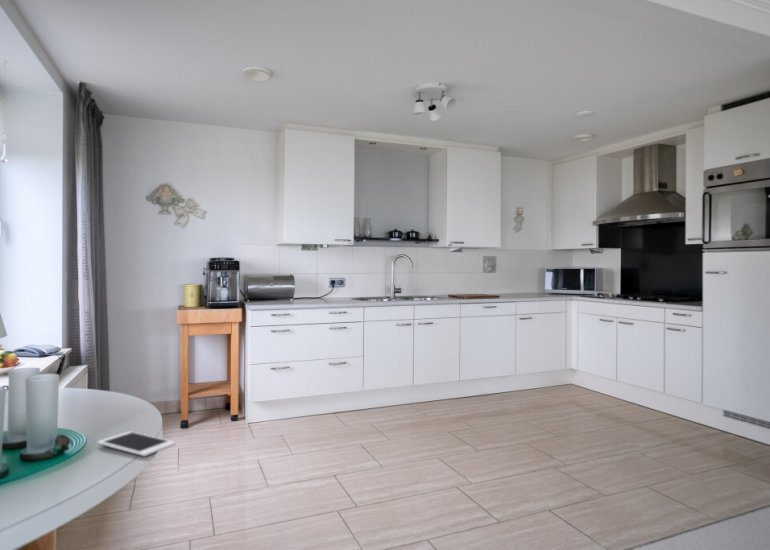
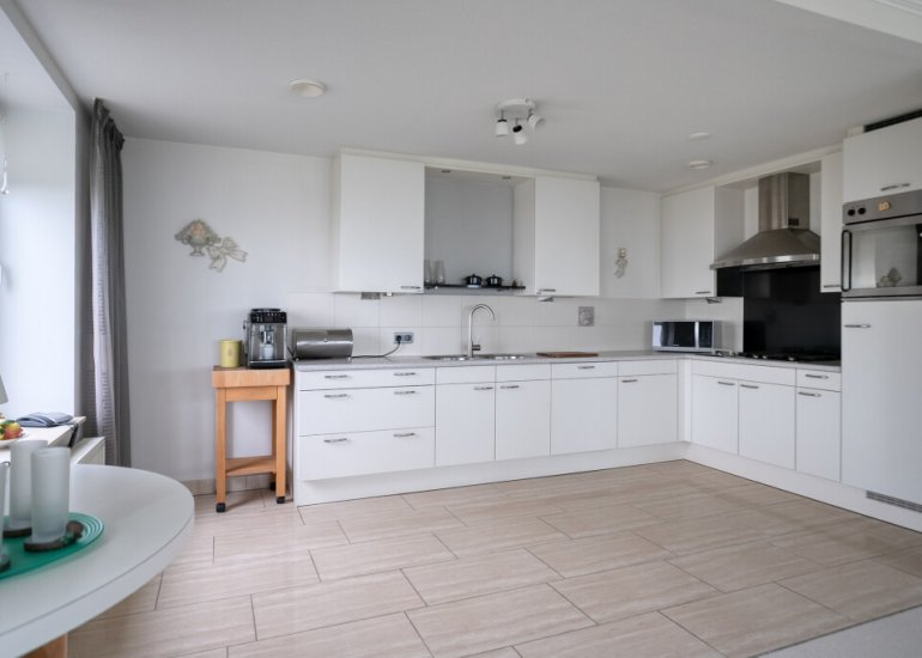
- cell phone (136, 443)
